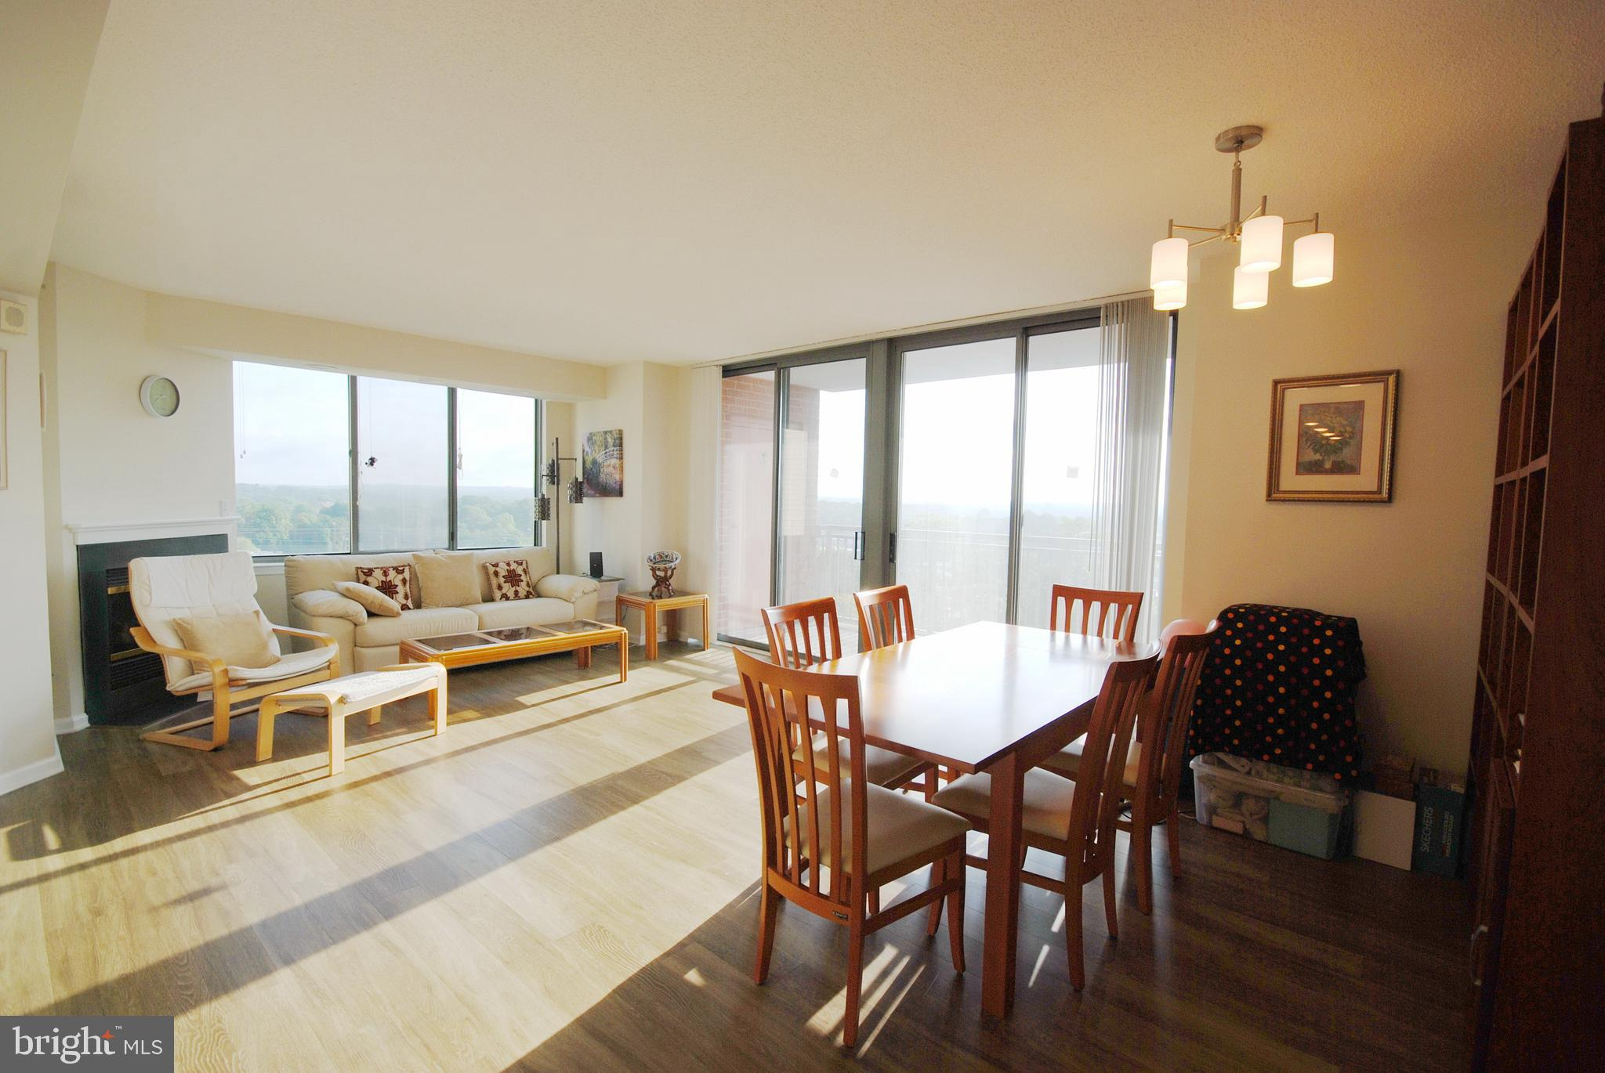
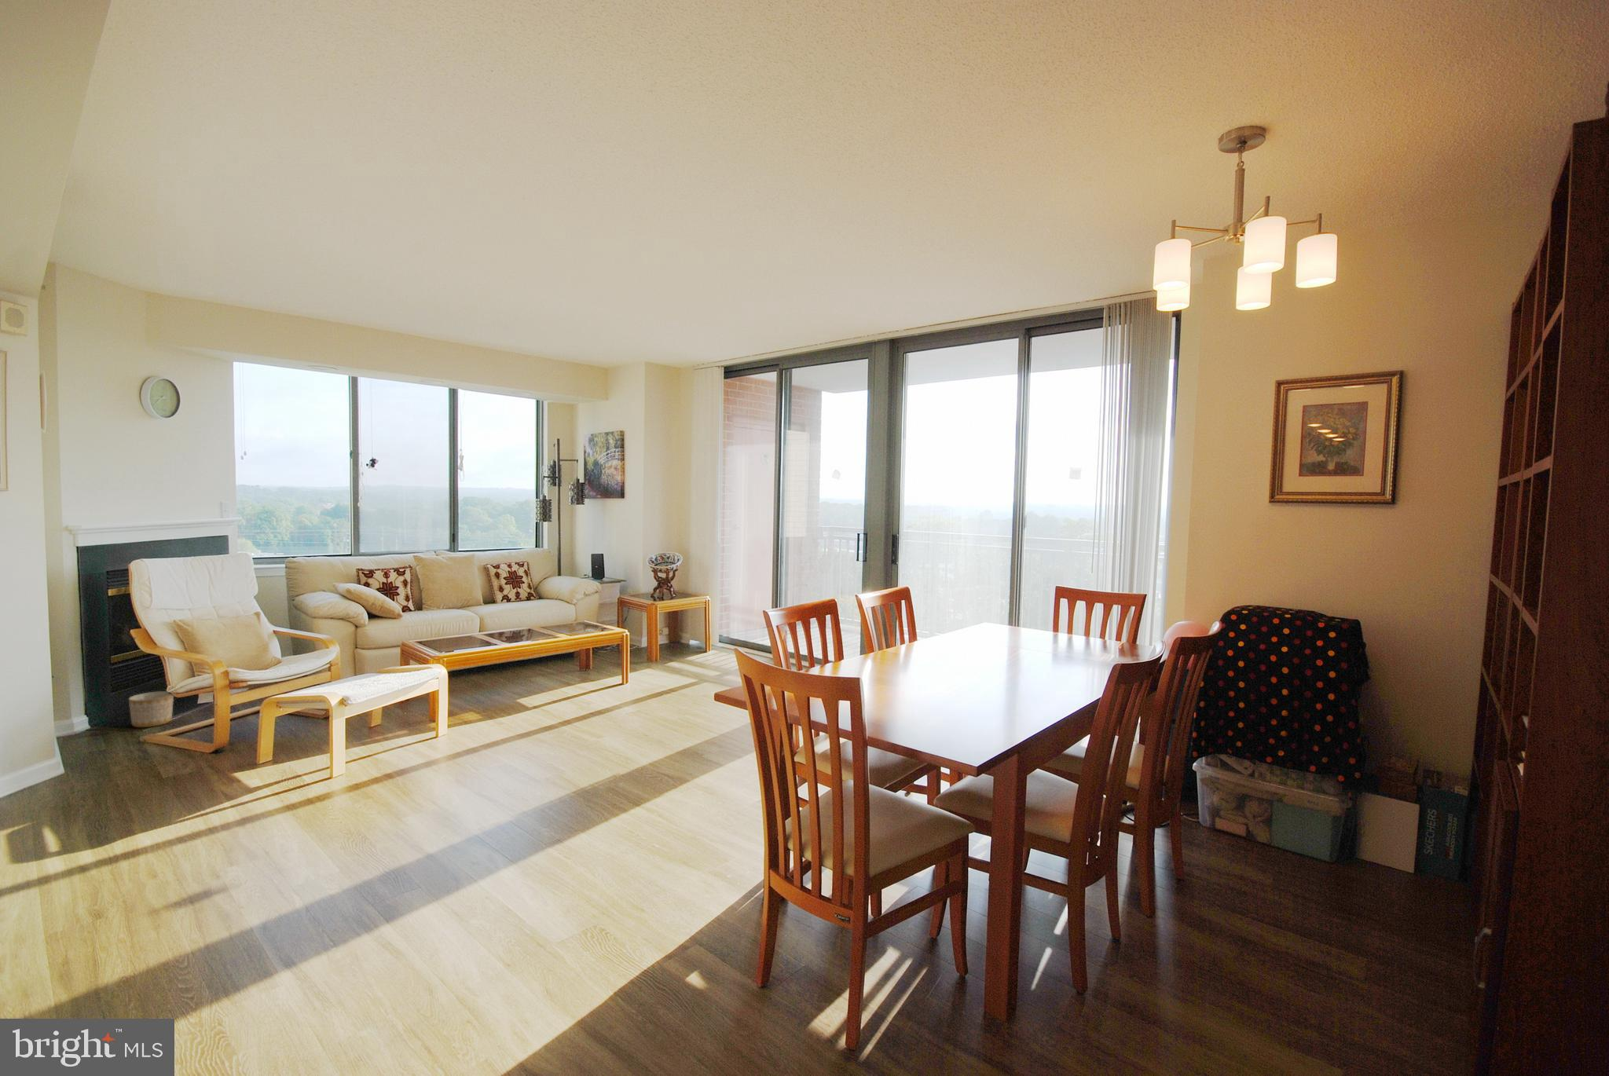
+ planter (151, 710)
